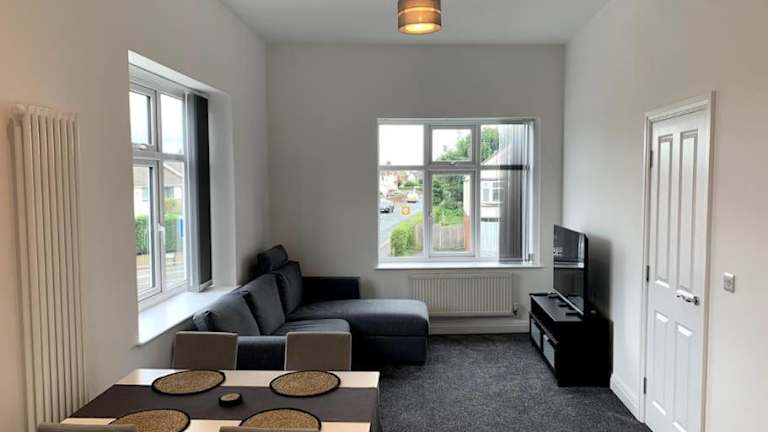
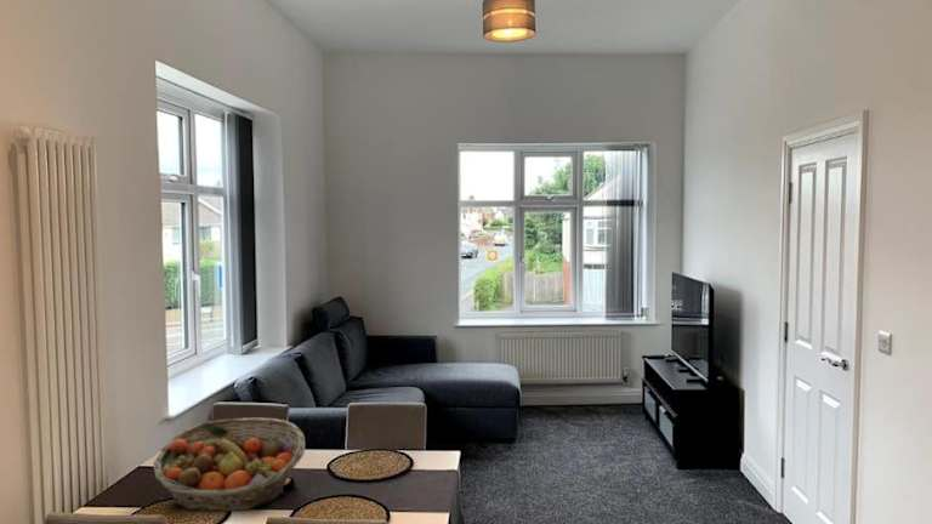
+ fruit basket (232, 462)
